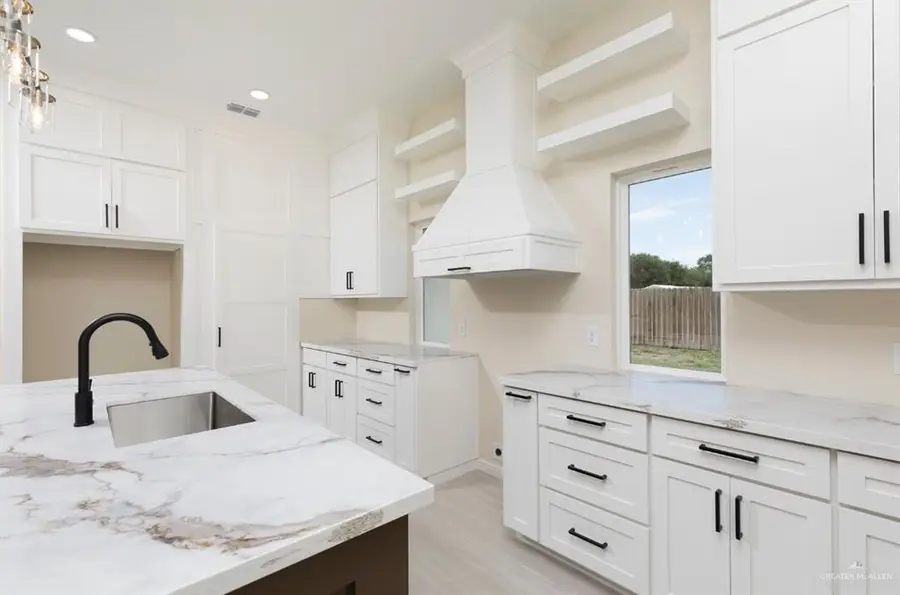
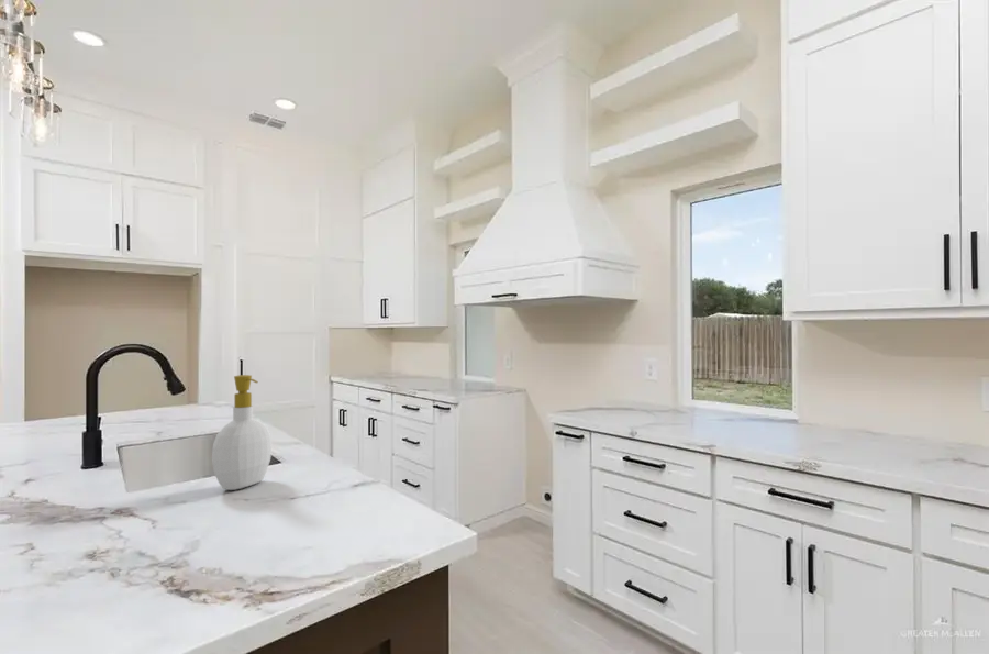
+ soap bottle (244, 430)
